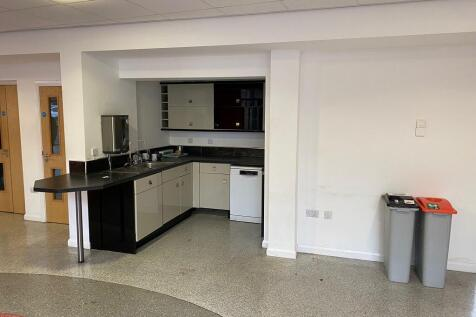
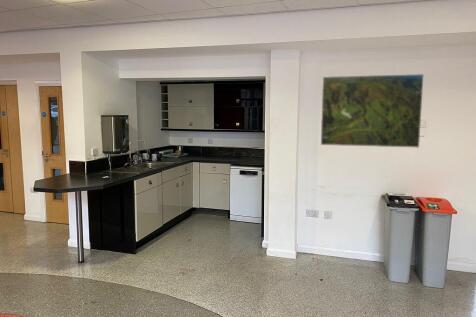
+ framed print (369, 111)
